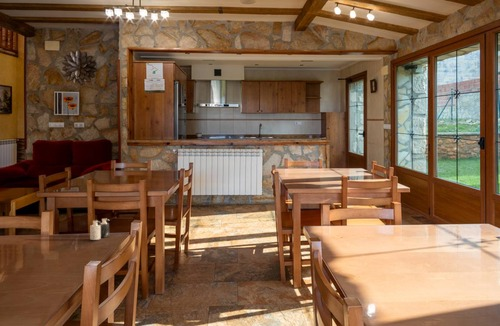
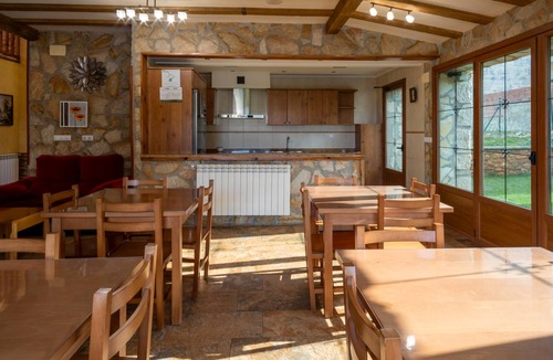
- candle (100, 228)
